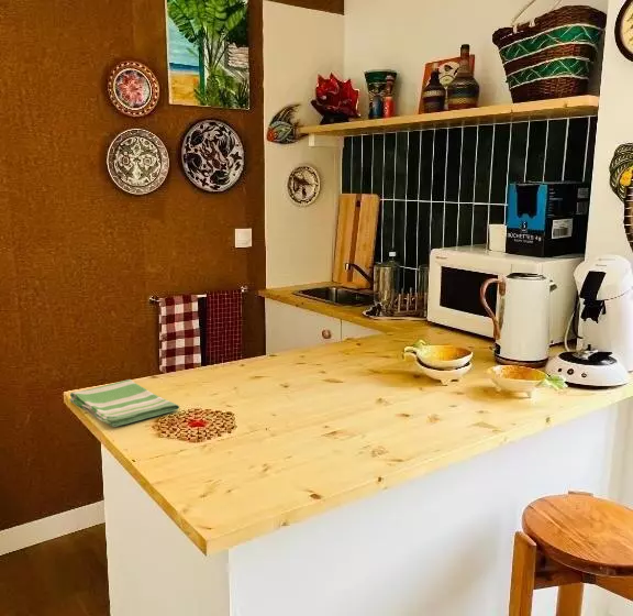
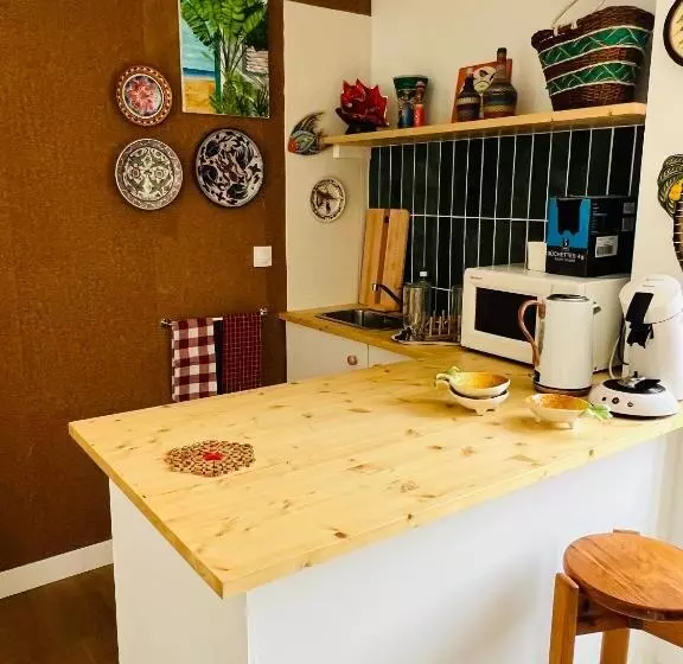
- dish towel (122, 400)
